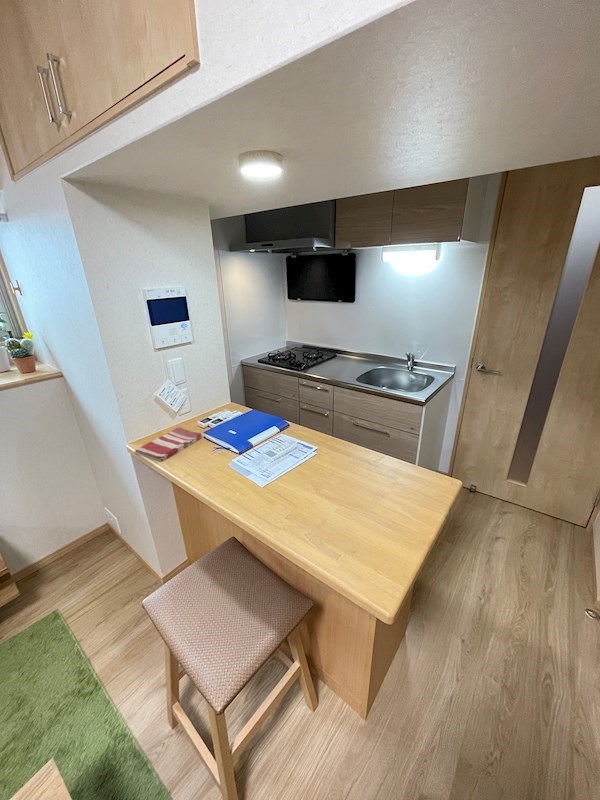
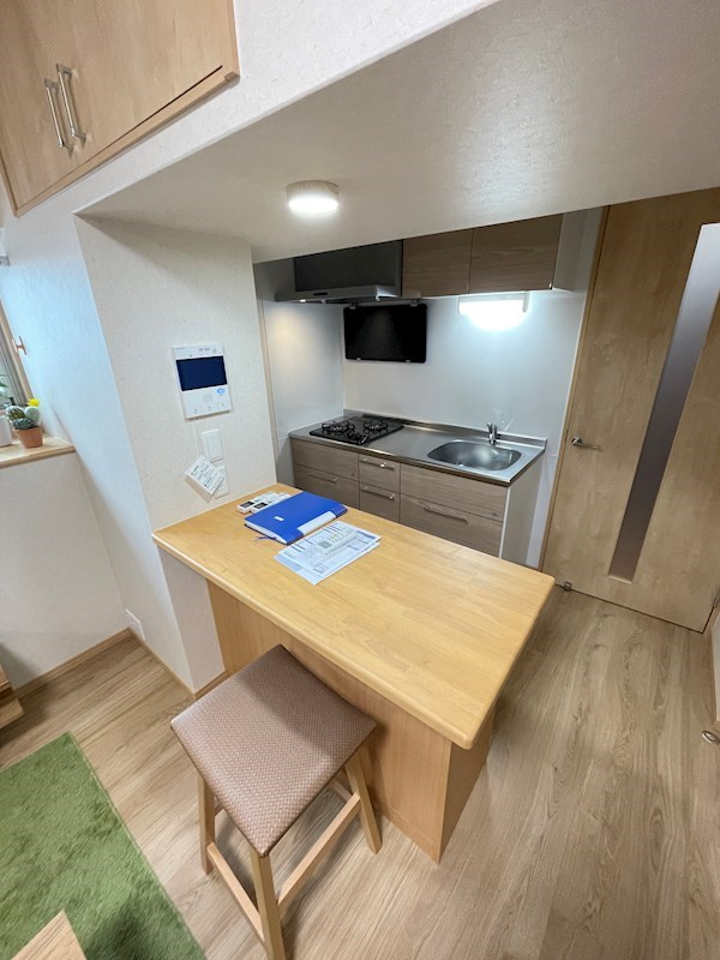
- dish towel (169, 442)
